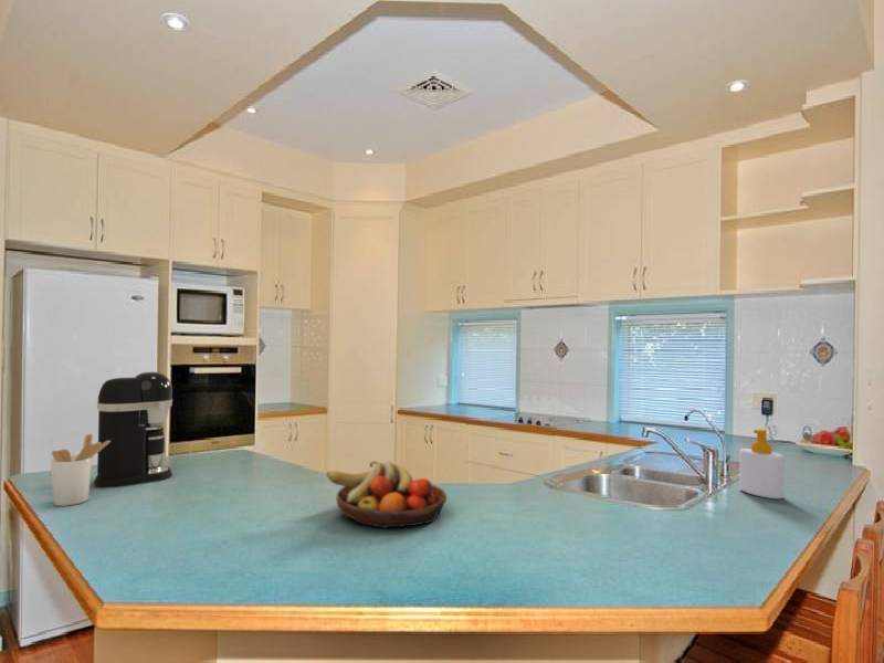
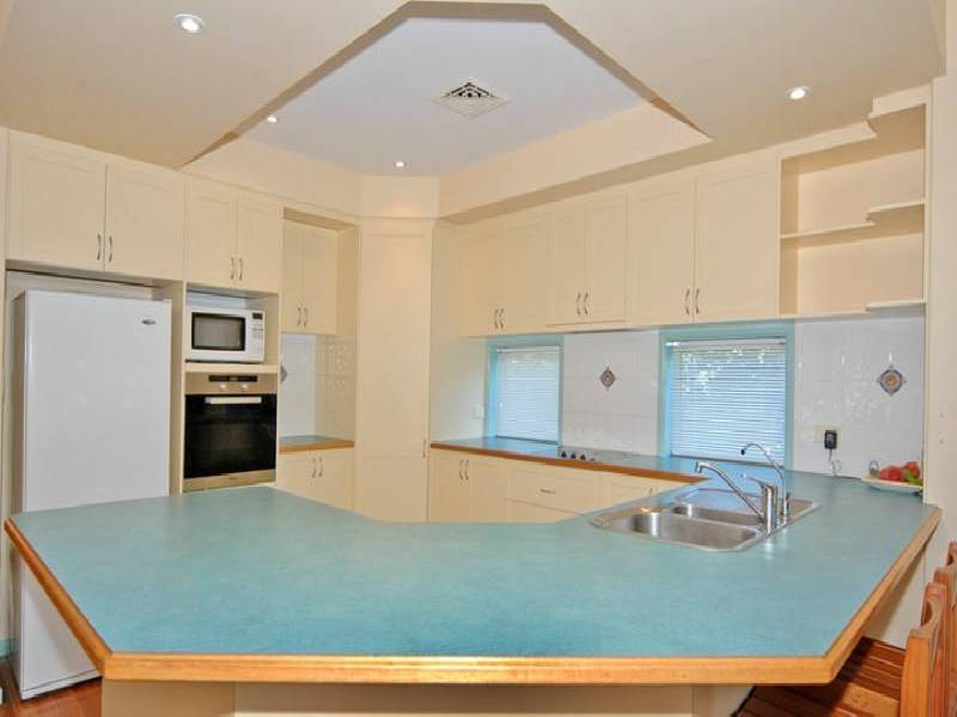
- soap bottle (760, 461)
- coffee maker (135, 425)
- utensil holder (80, 470)
- fruit bowl (390, 488)
